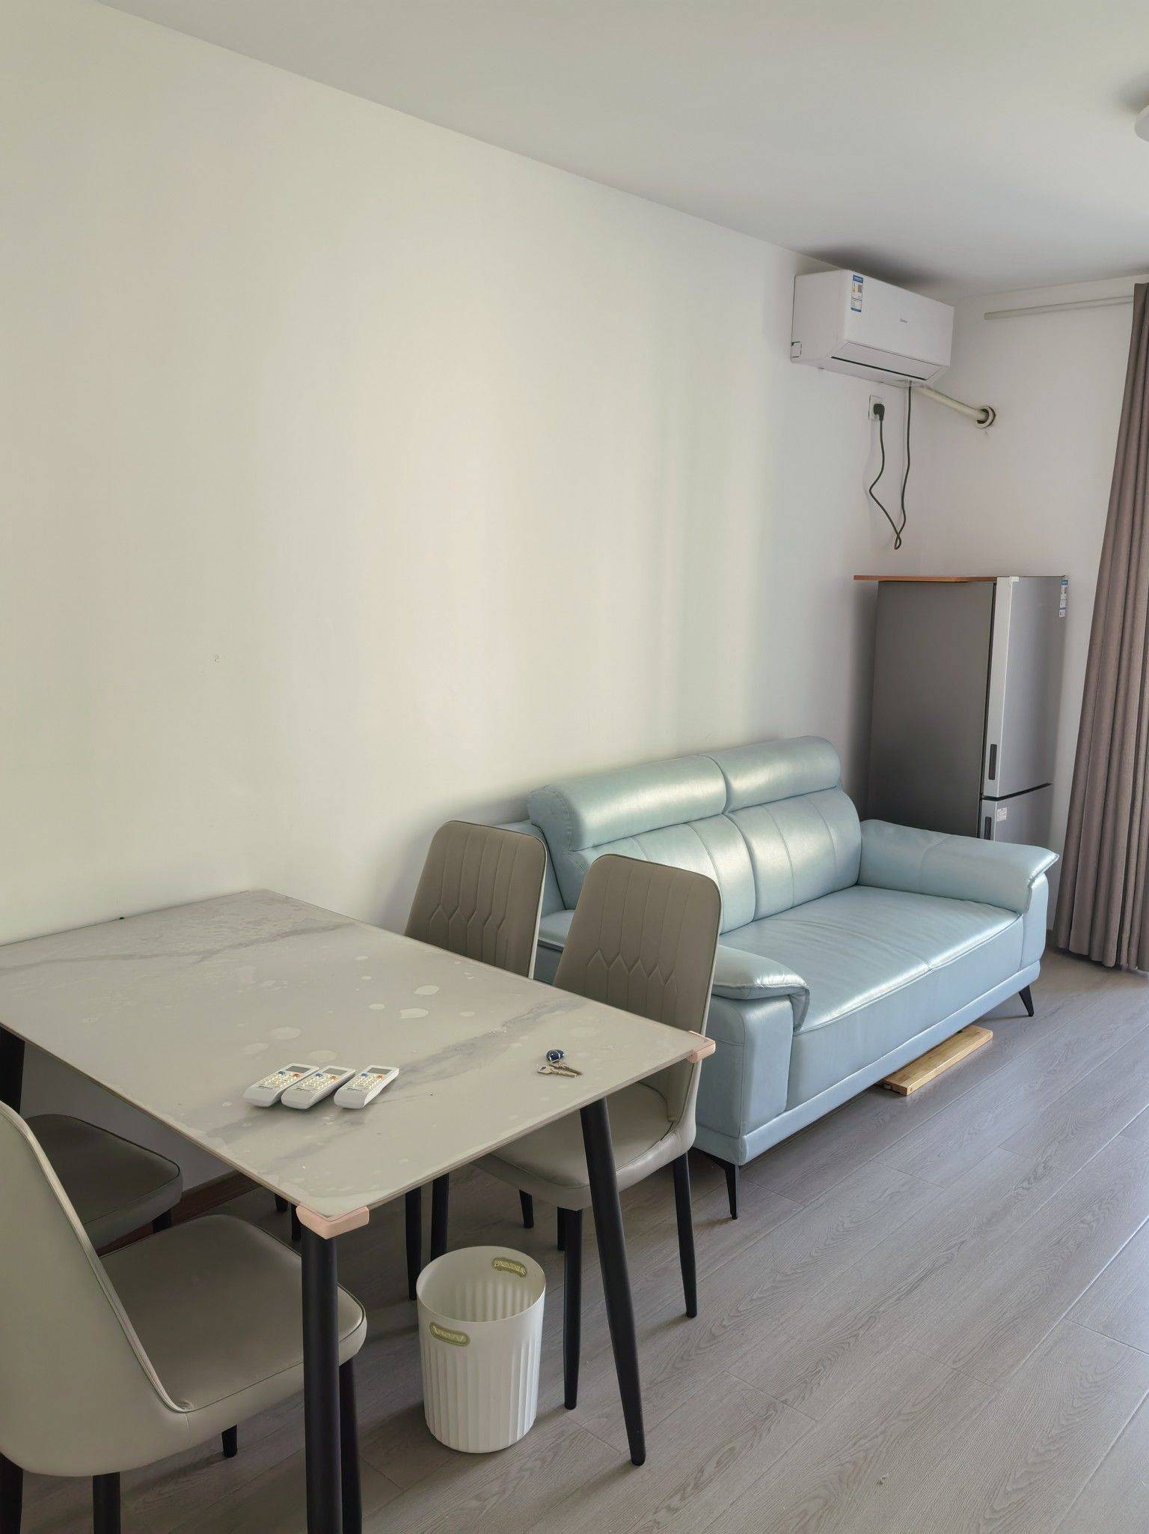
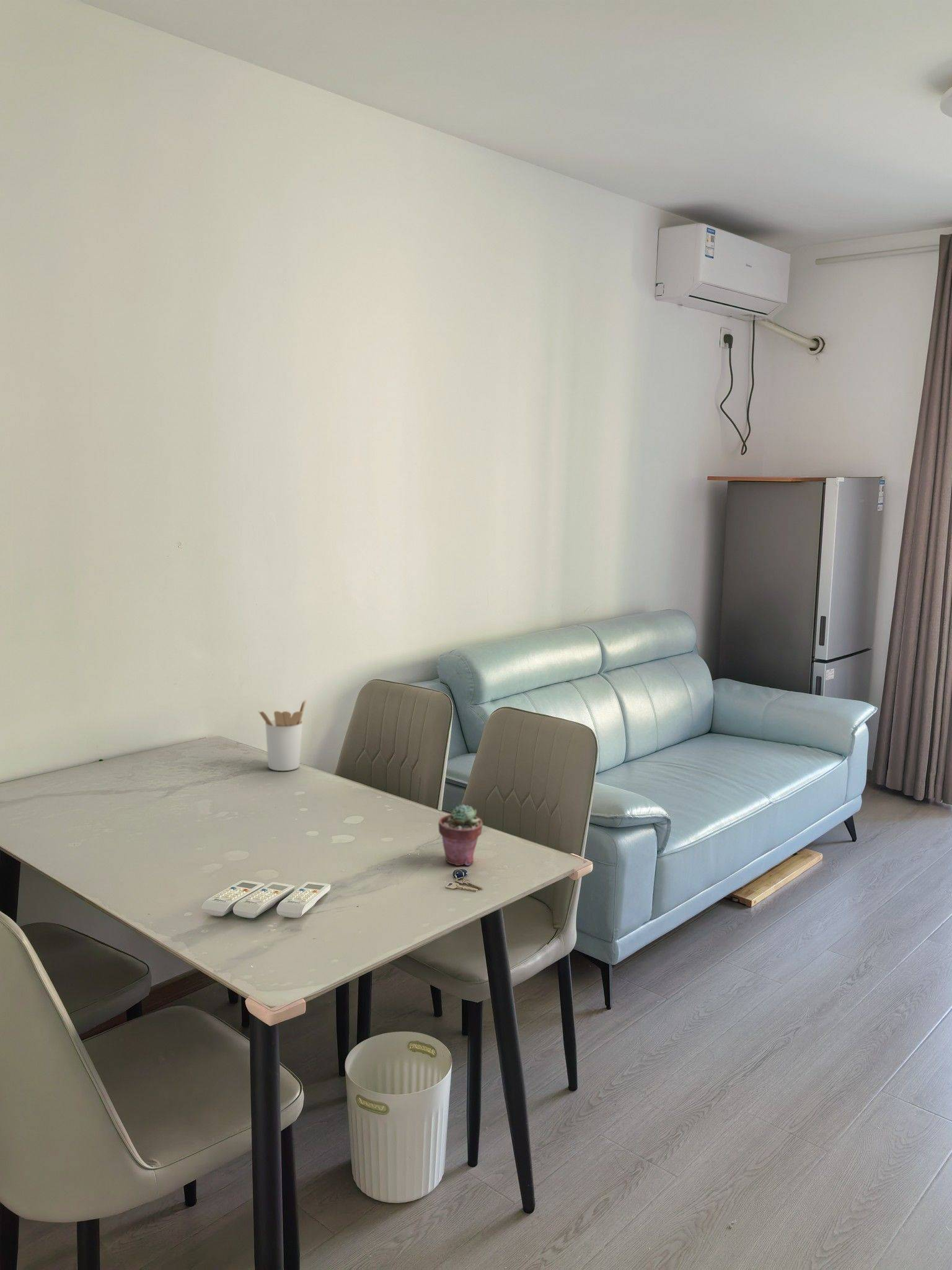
+ potted succulent (460, 832)
+ utensil holder (285, 735)
